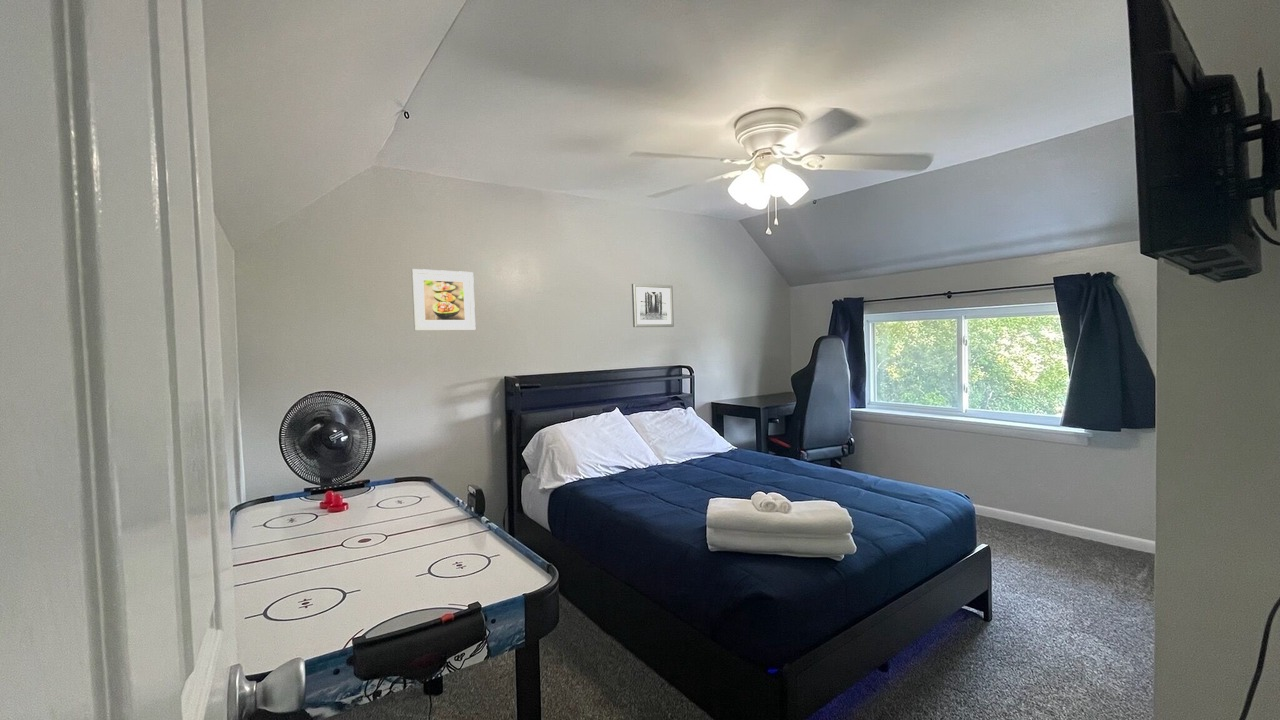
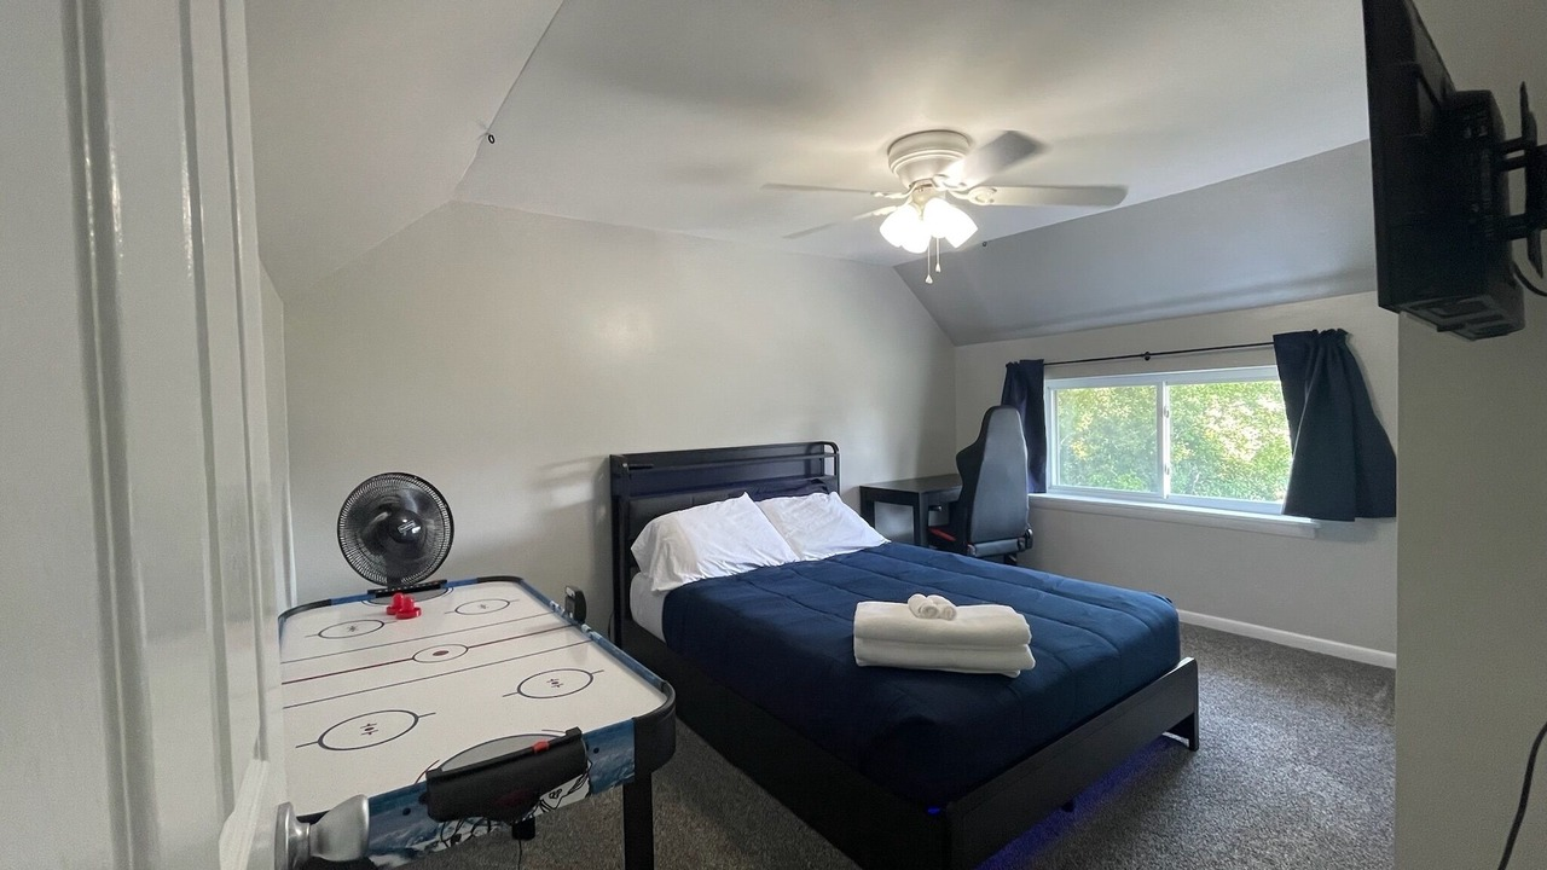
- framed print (444, 300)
- wall art (653, 305)
